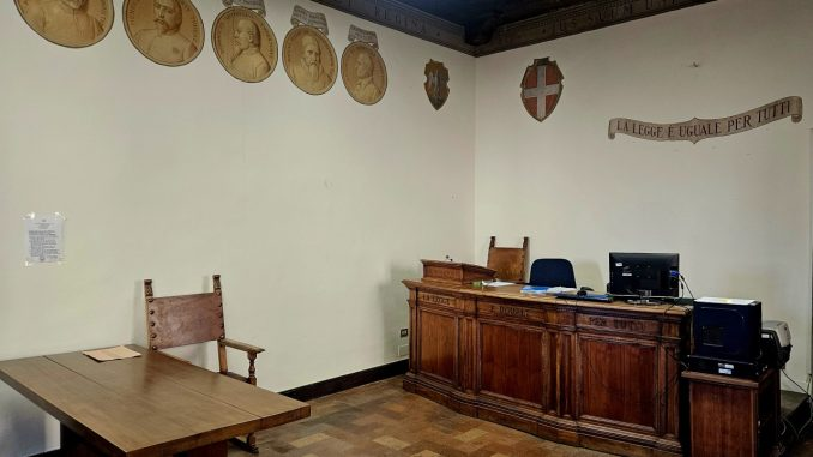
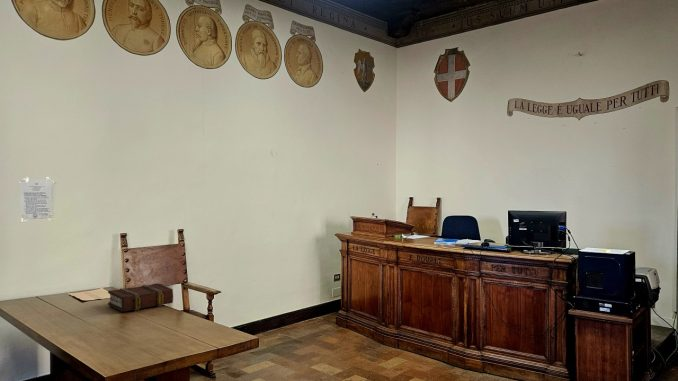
+ book (147, 295)
